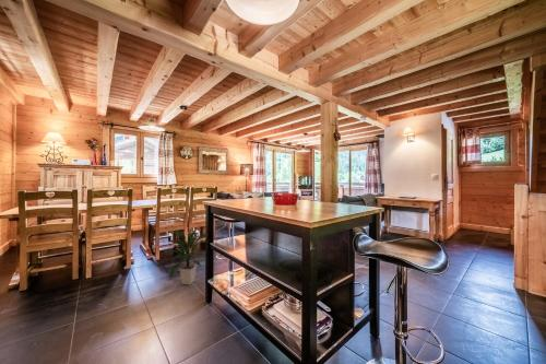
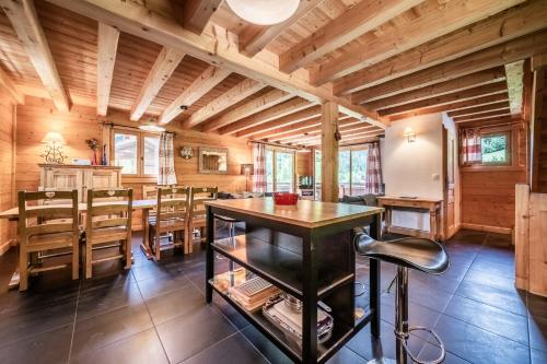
- indoor plant (186, 254)
